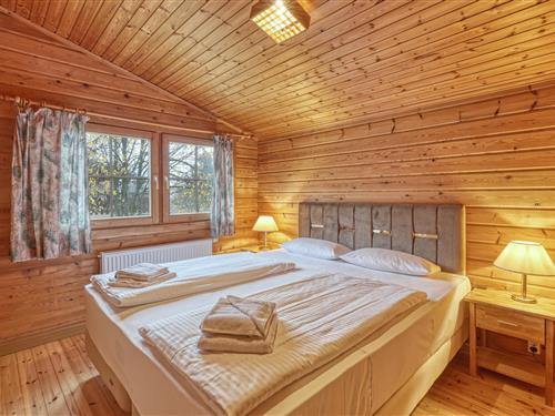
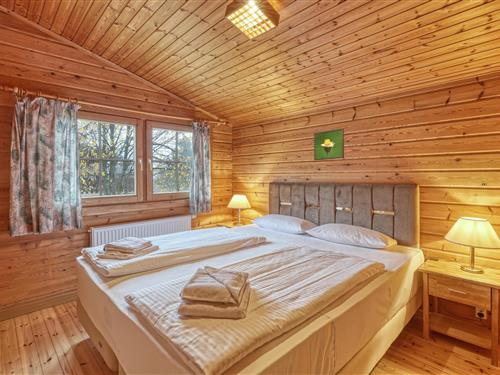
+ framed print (328, 145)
